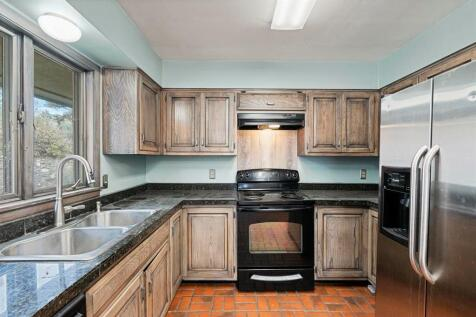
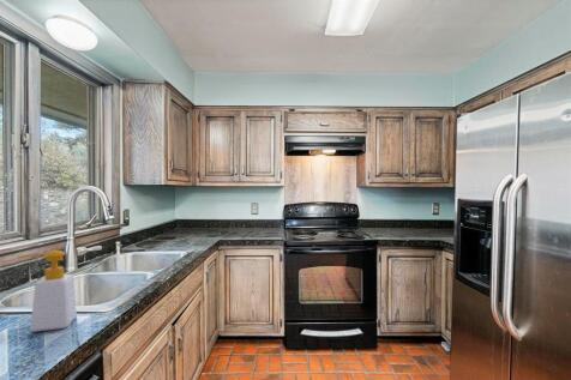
+ soap bottle (46, 288)
